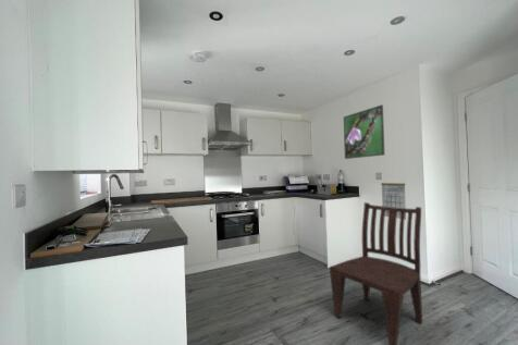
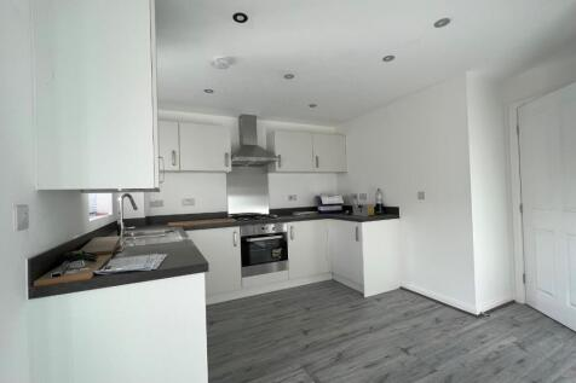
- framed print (361, 134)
- dining chair (375, 262)
- calendar (393, 196)
